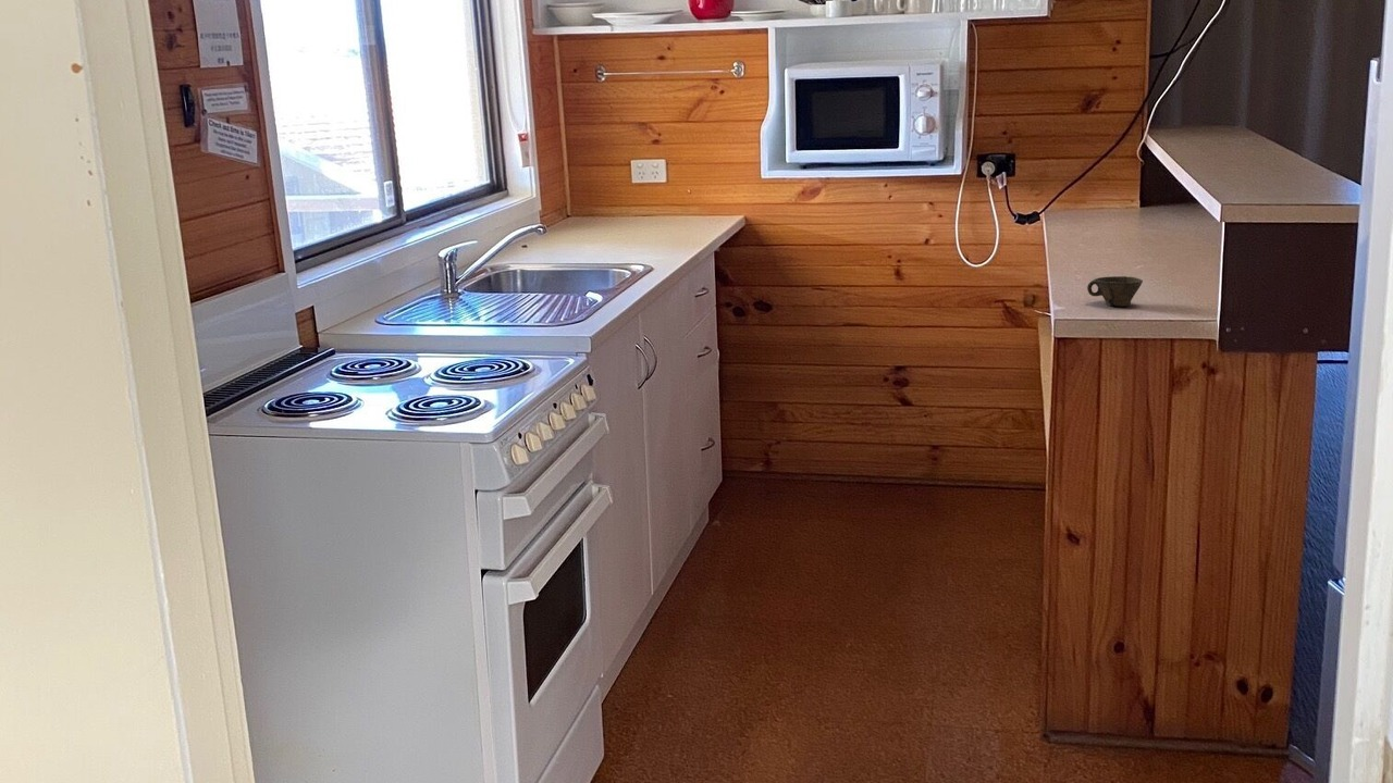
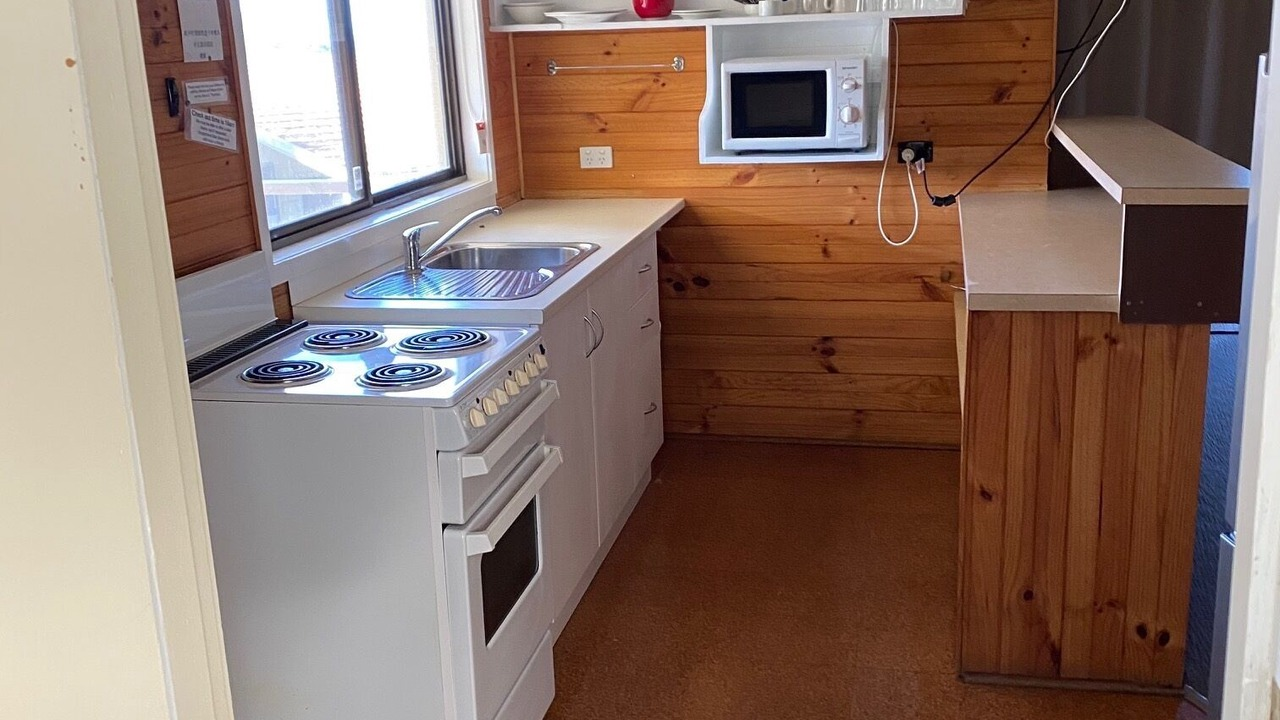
- cup (1114, 290)
